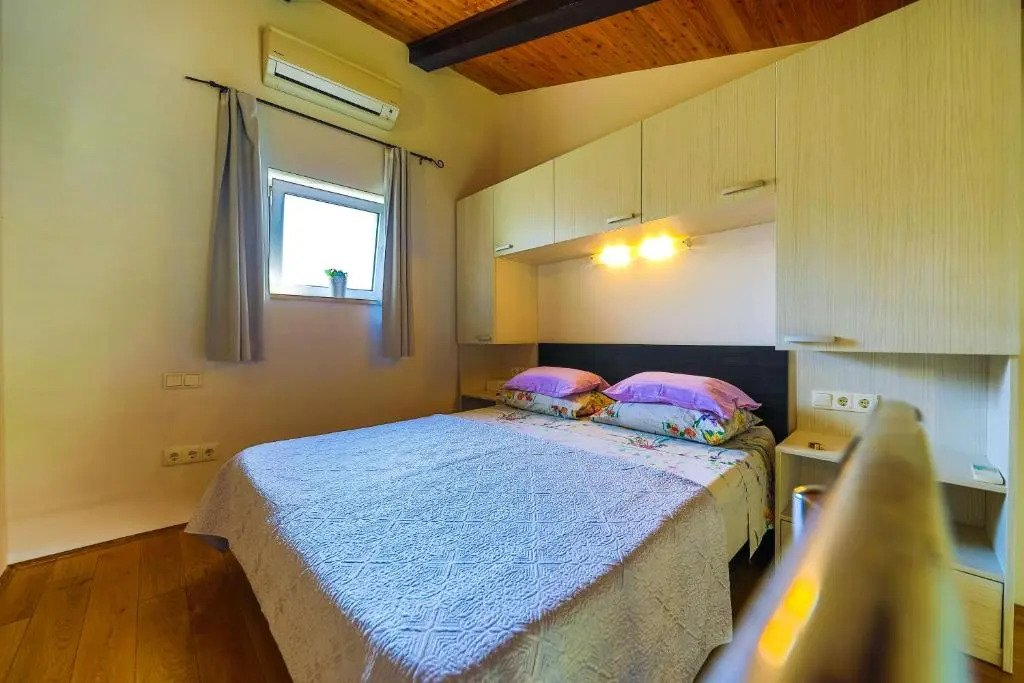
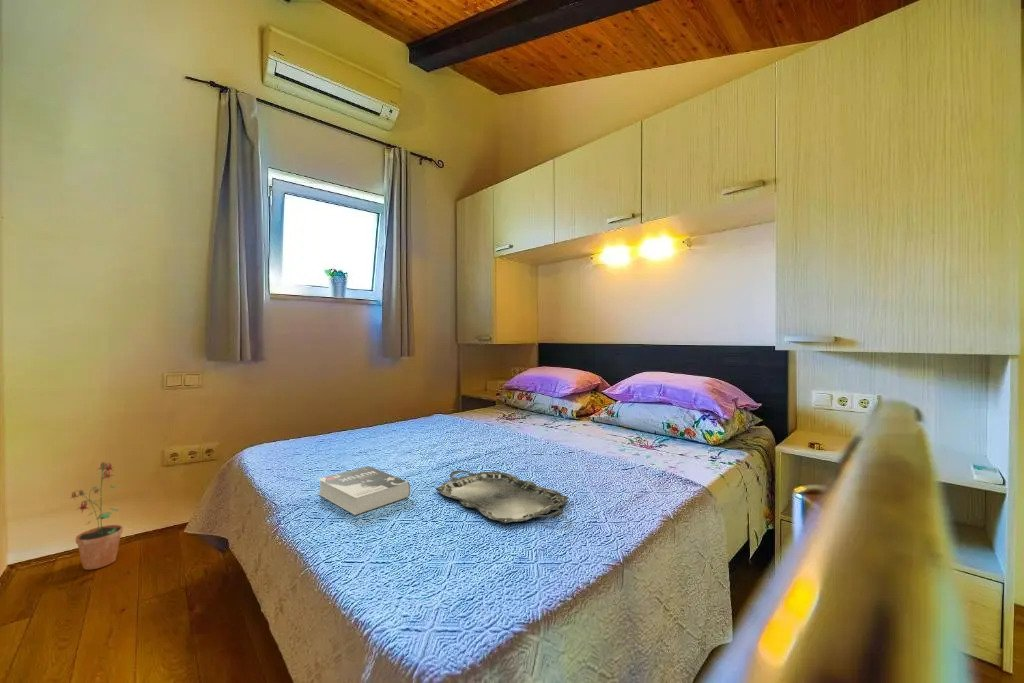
+ book (363, 487)
+ serving tray (500, 493)
+ potted plant (96, 516)
